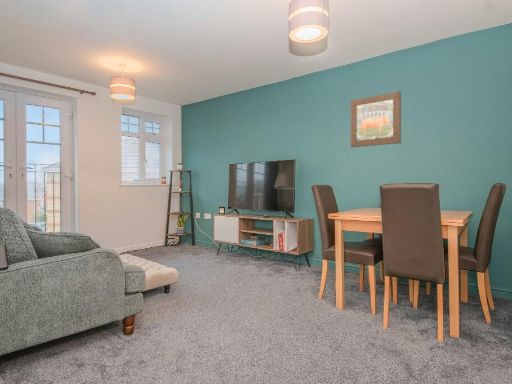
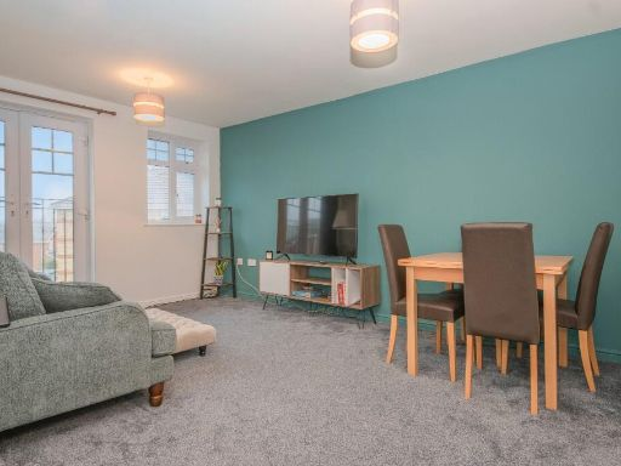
- wall art (374, 120)
